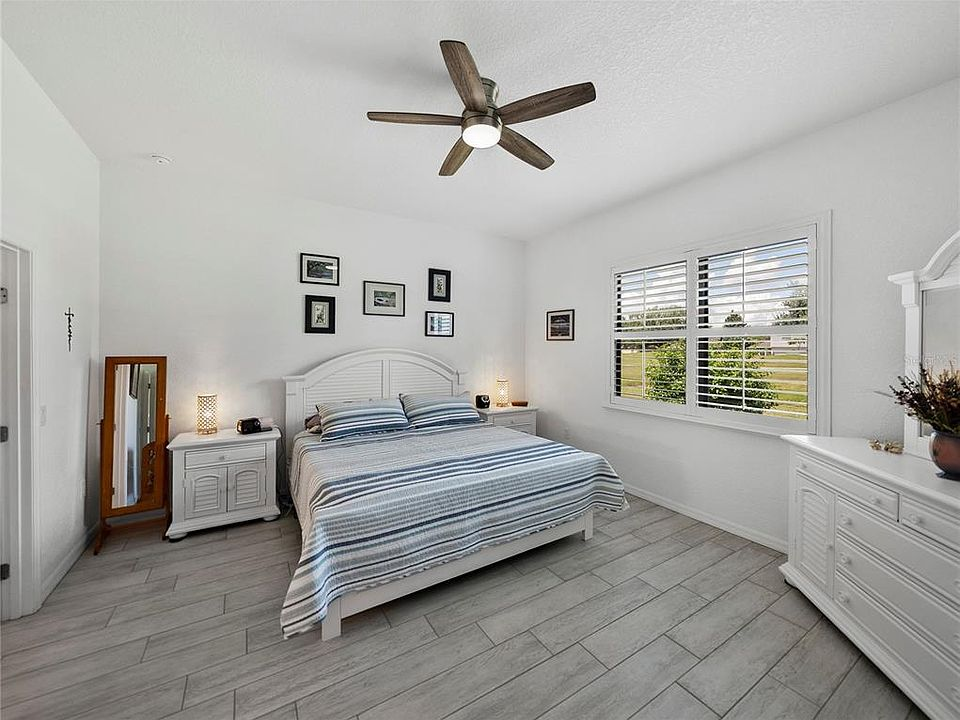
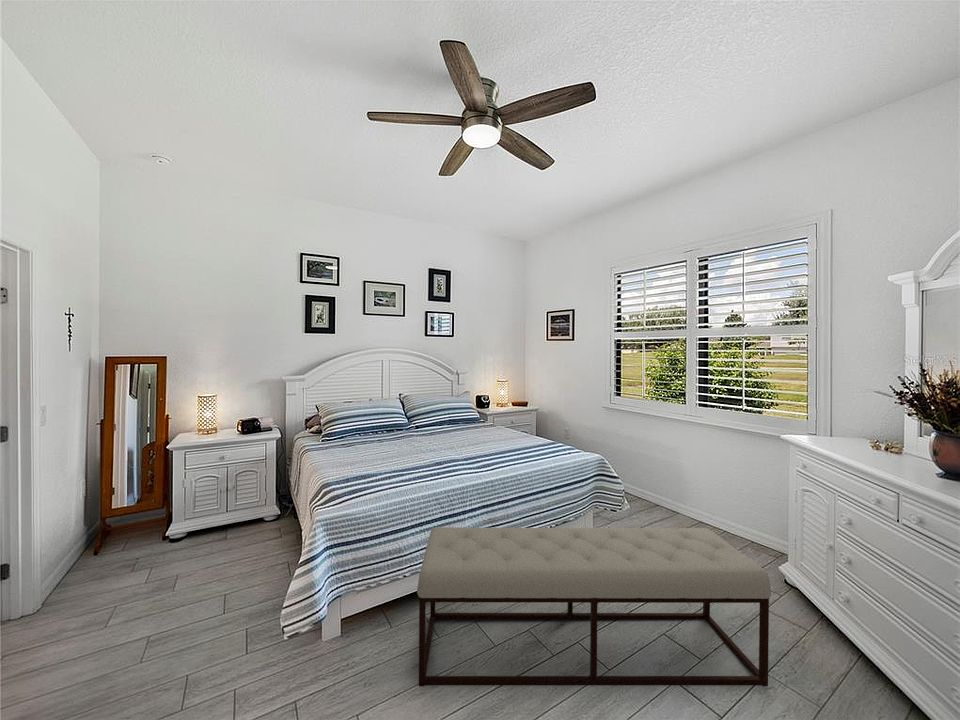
+ bench (580, 596)
